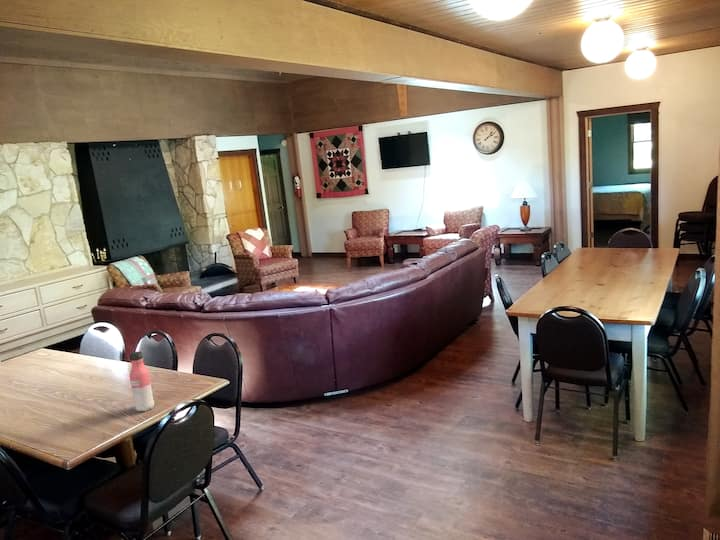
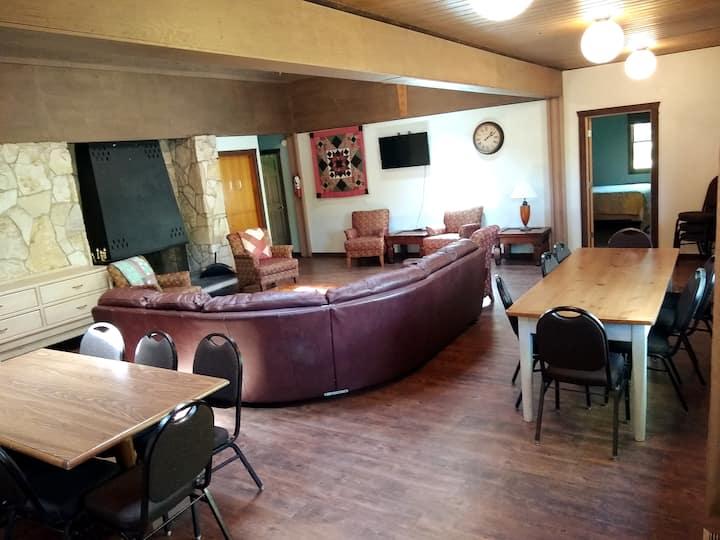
- water bottle (140, 380)
